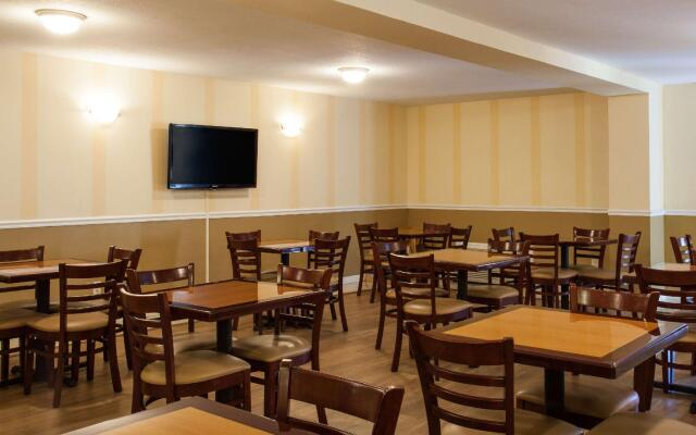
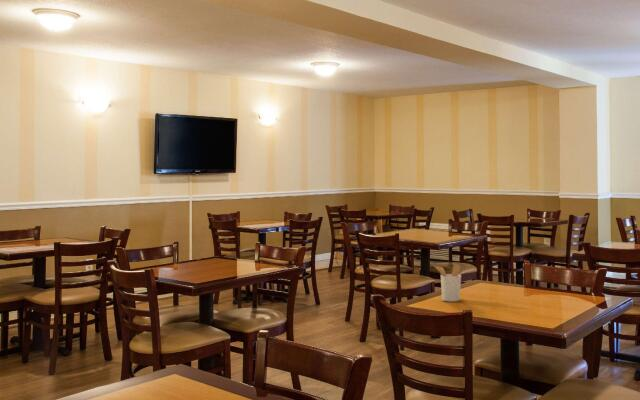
+ utensil holder (446, 281)
